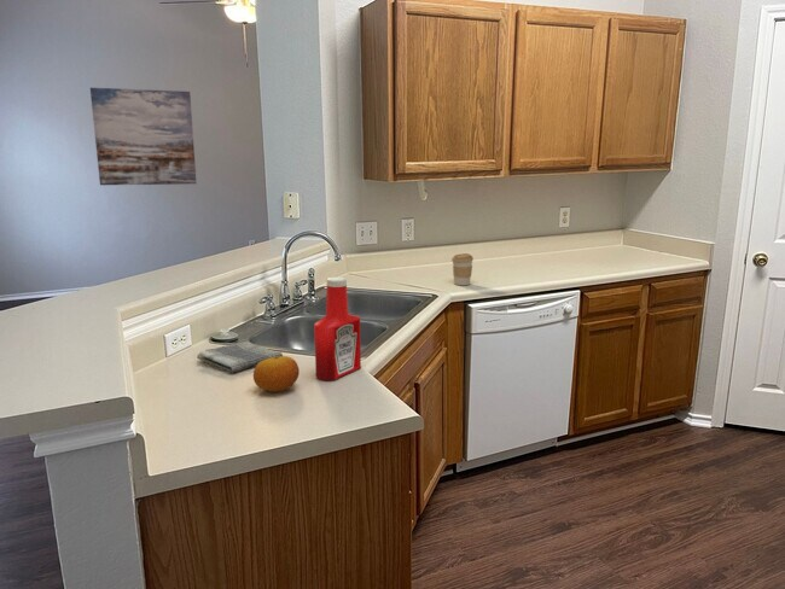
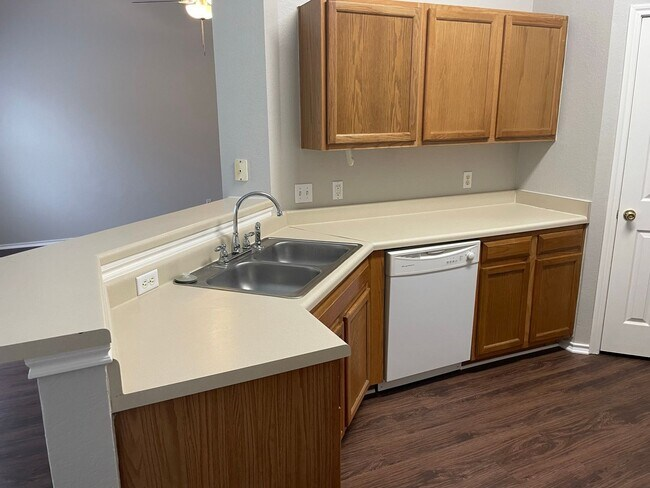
- coffee cup (461, 268)
- wall art (145, 138)
- dish towel (239, 354)
- soap bottle (337, 326)
- fruit (275, 373)
